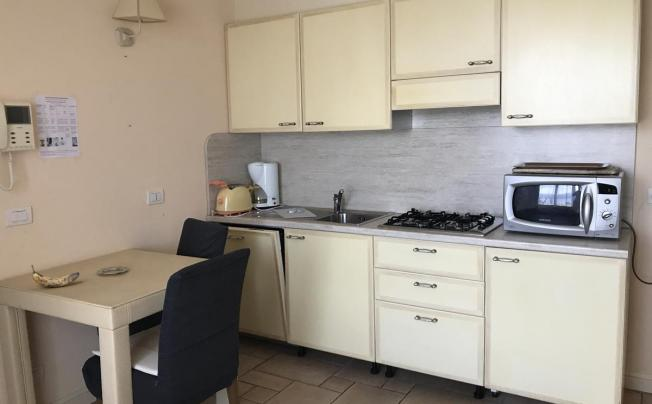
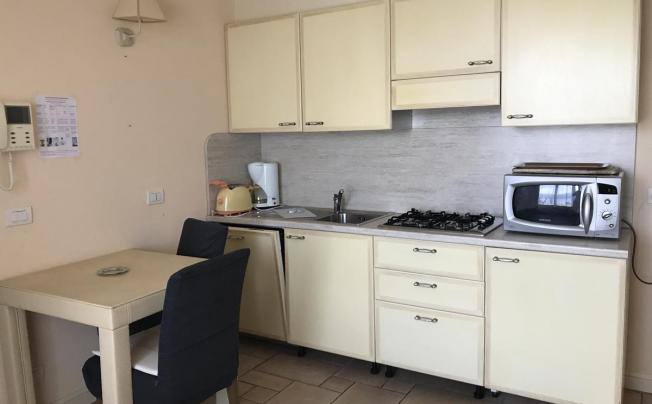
- banana (55, 278)
